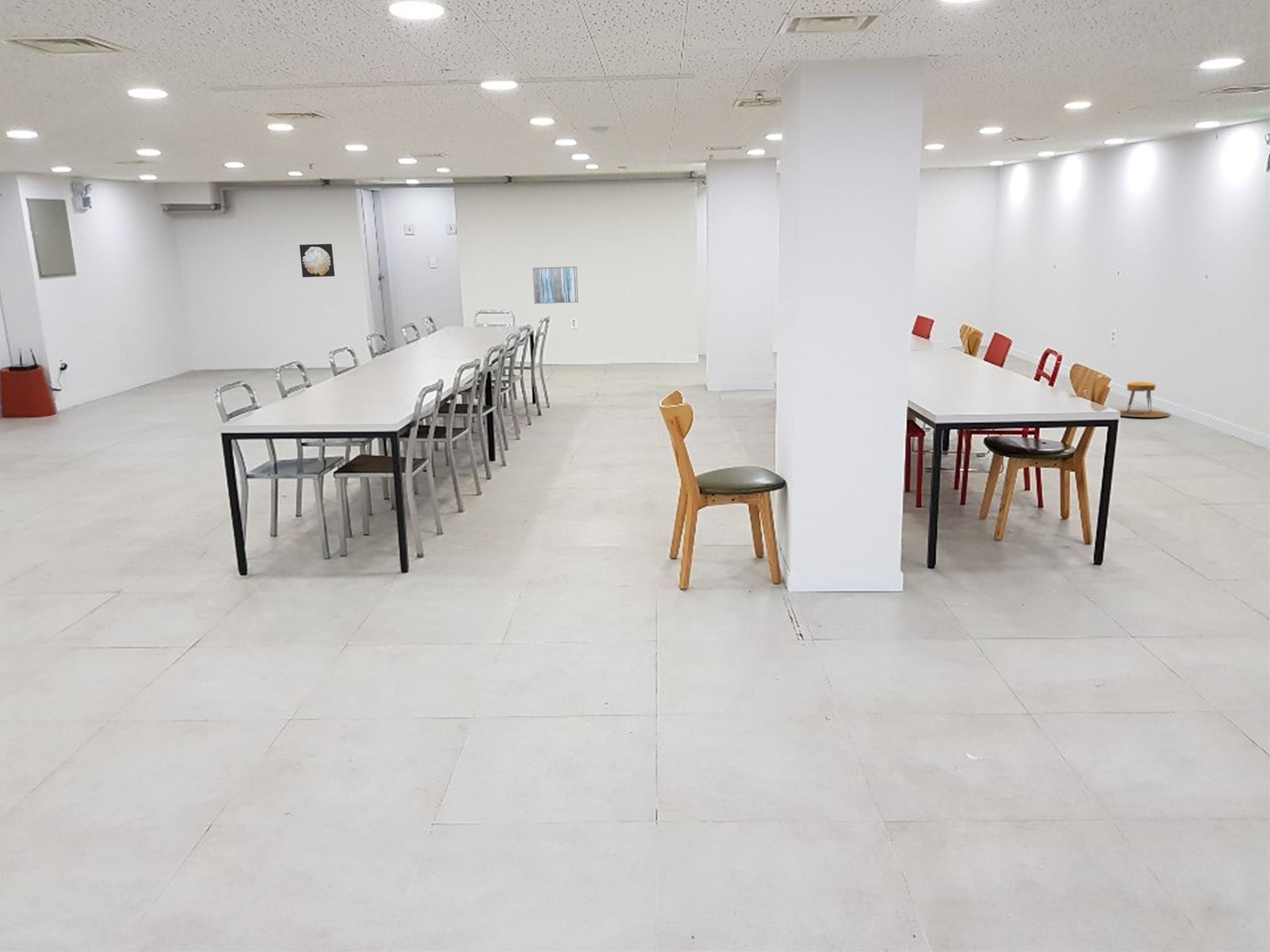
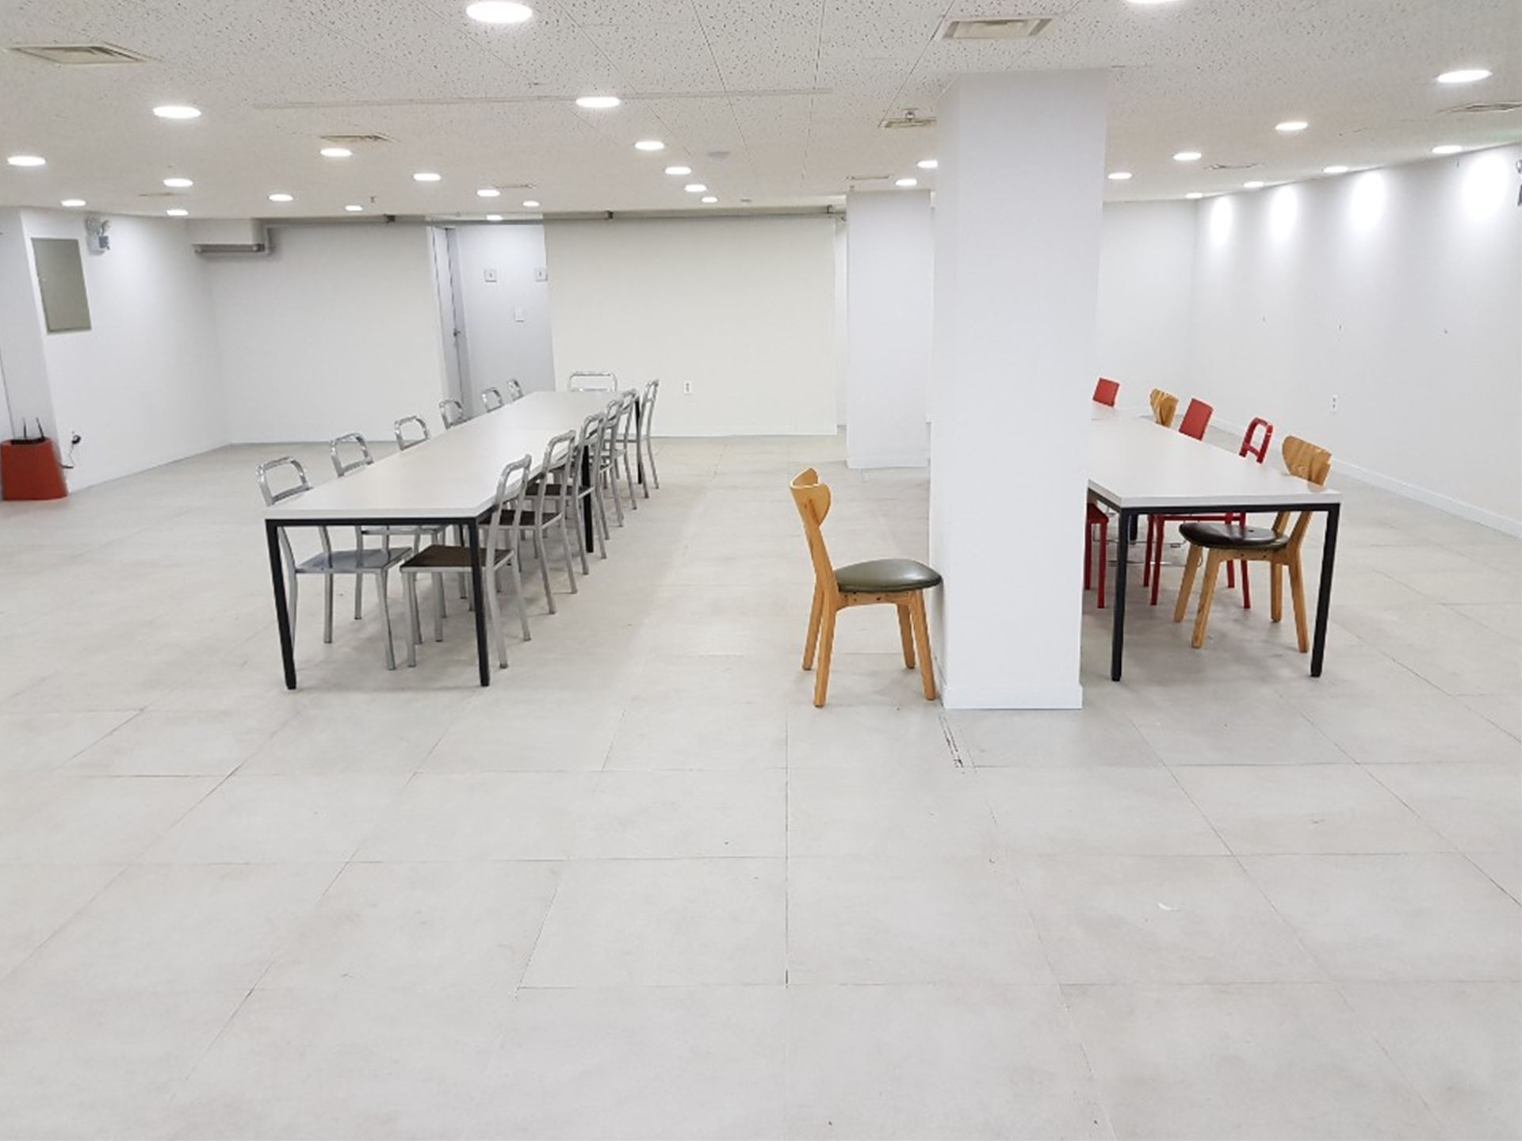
- wall art (317, 260)
- stool (1133, 397)
- wall art (555, 285)
